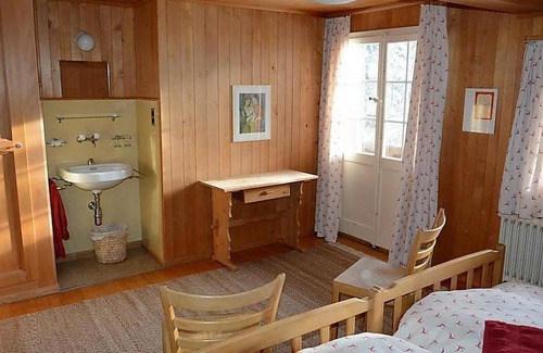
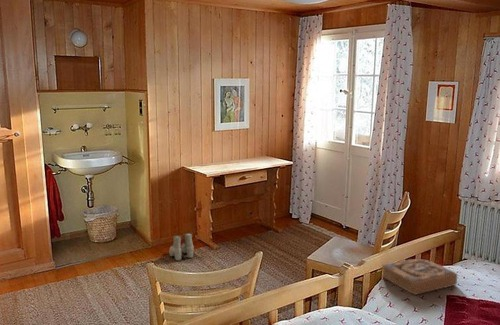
+ boots (180, 244)
+ book (421, 272)
